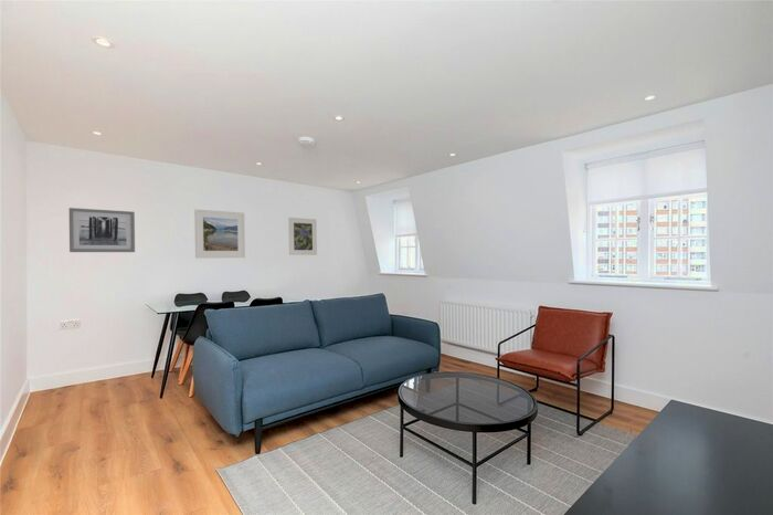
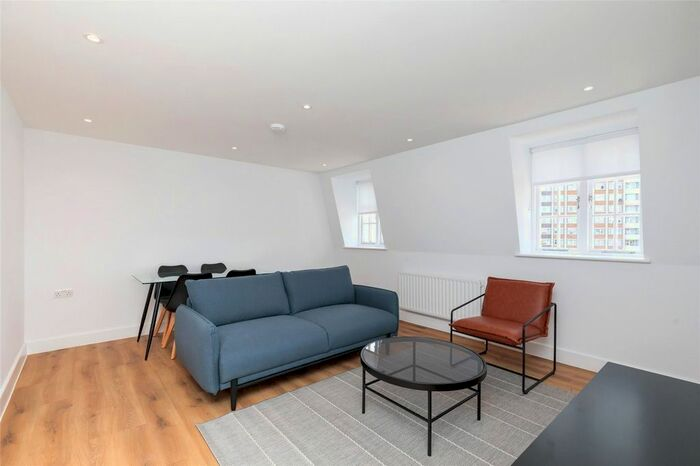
- wall art (103, 231)
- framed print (221, 234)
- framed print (303, 237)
